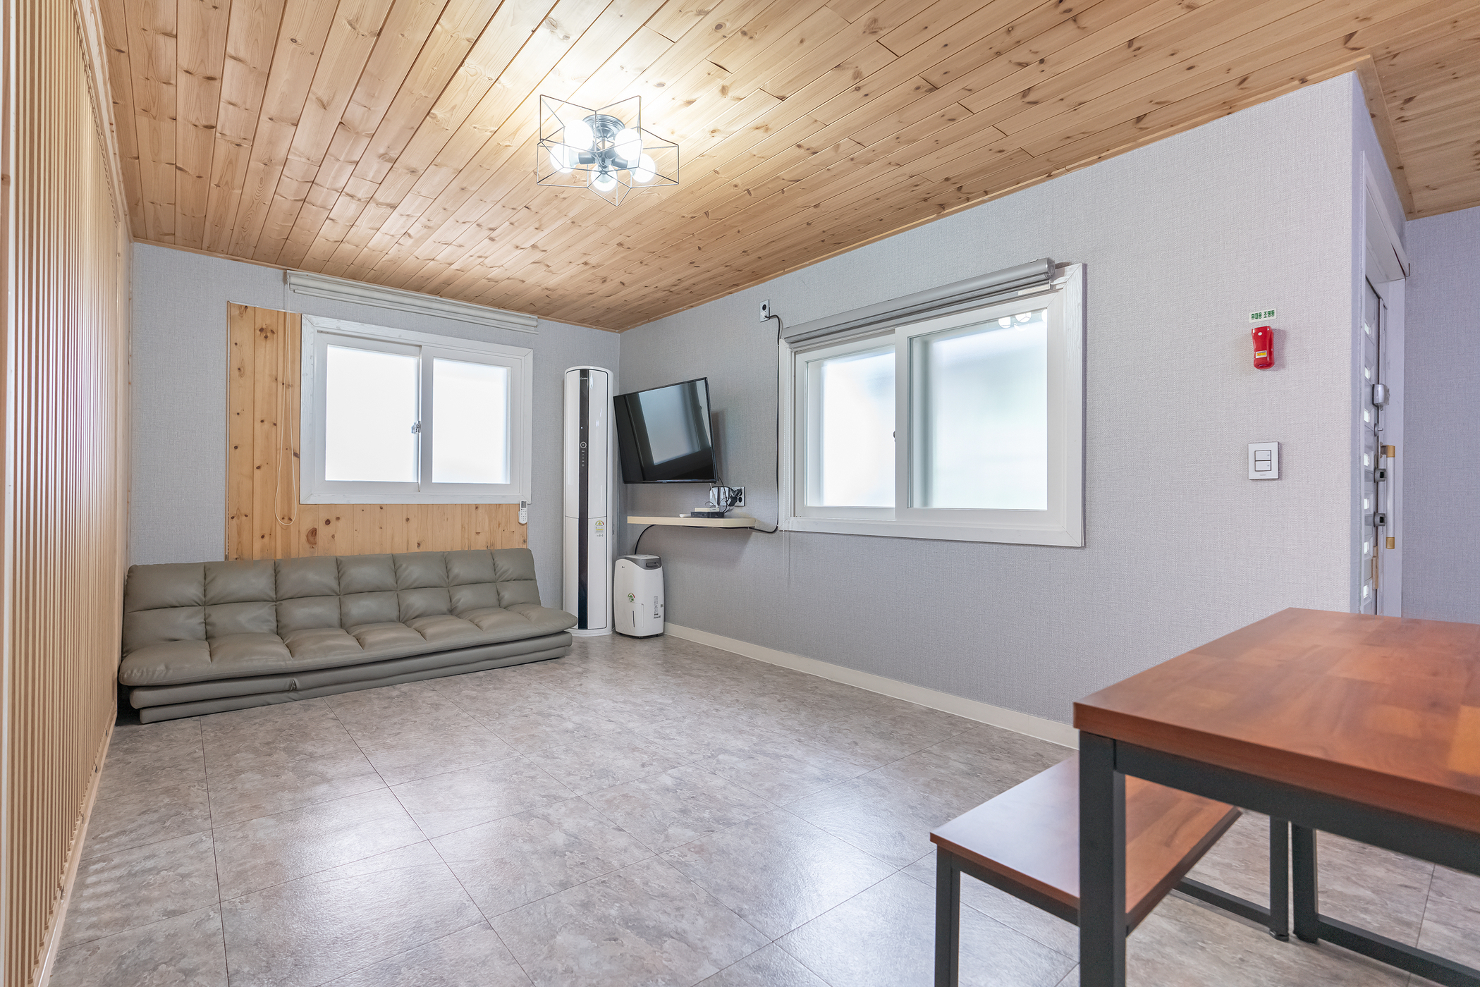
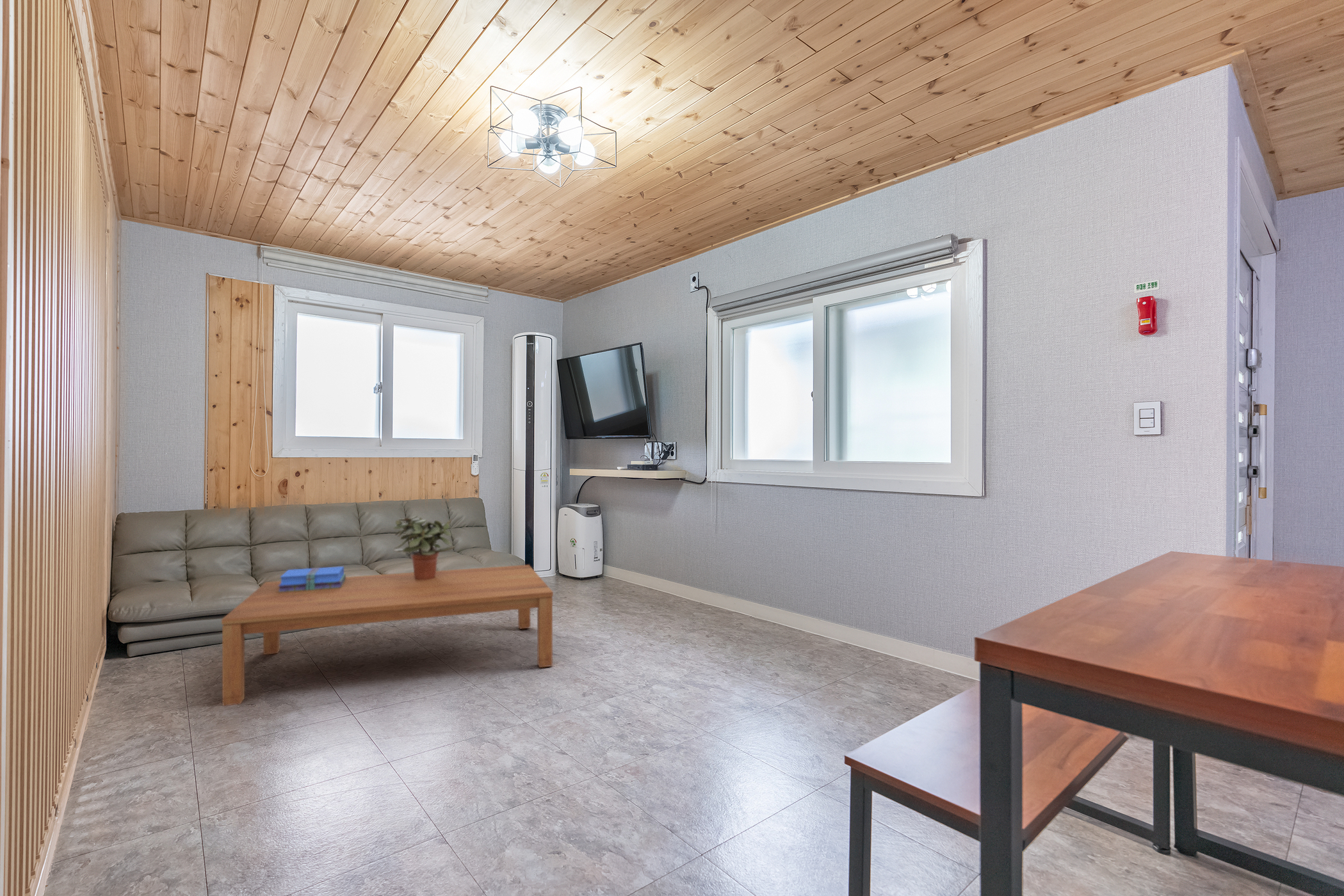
+ coffee table (404, 620)
+ books (313, 578)
+ potted plant (425, 546)
